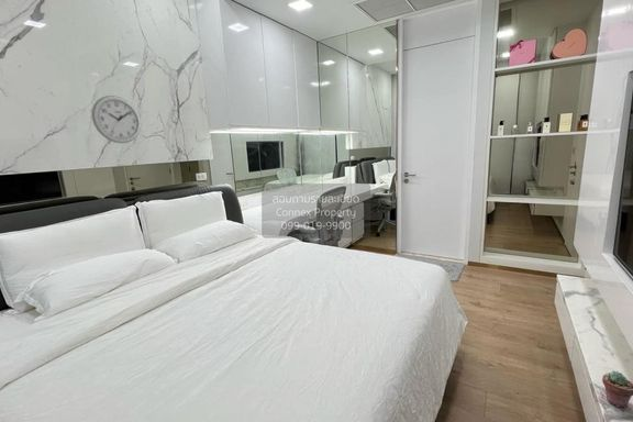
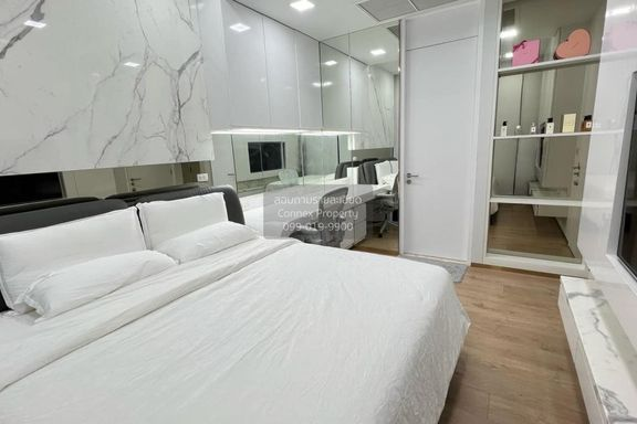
- wall clock (118, 119)
- potted succulent (618, 387)
